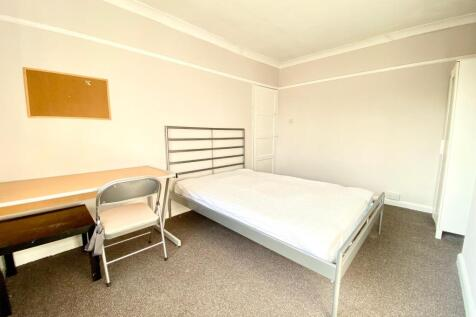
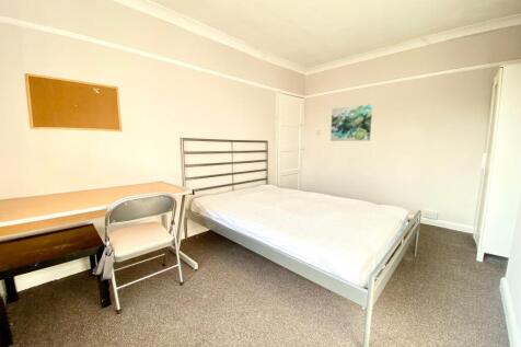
+ wall art (349, 124)
